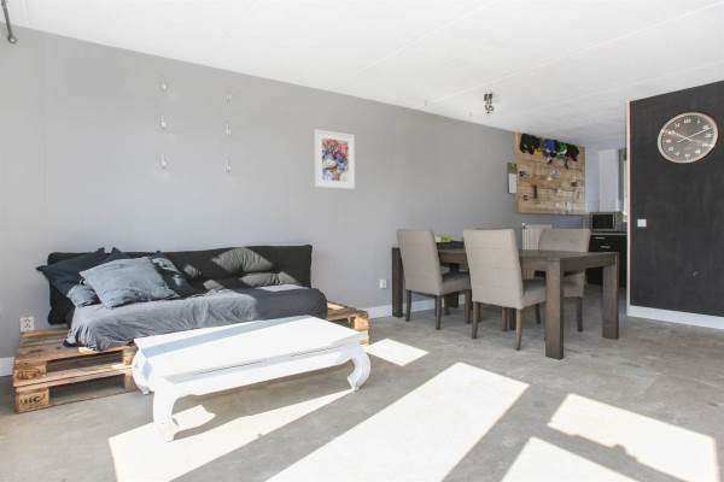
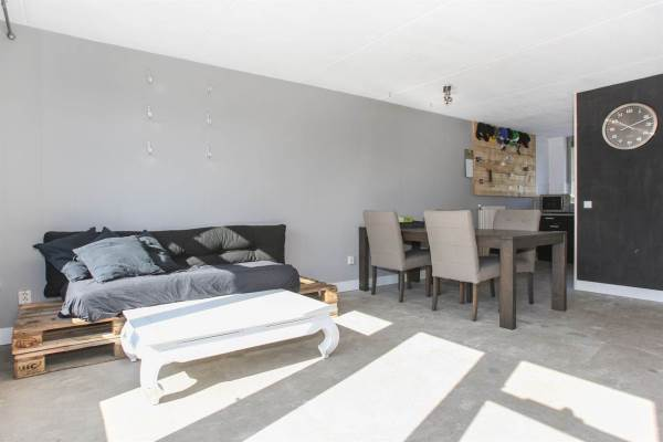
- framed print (334, 159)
